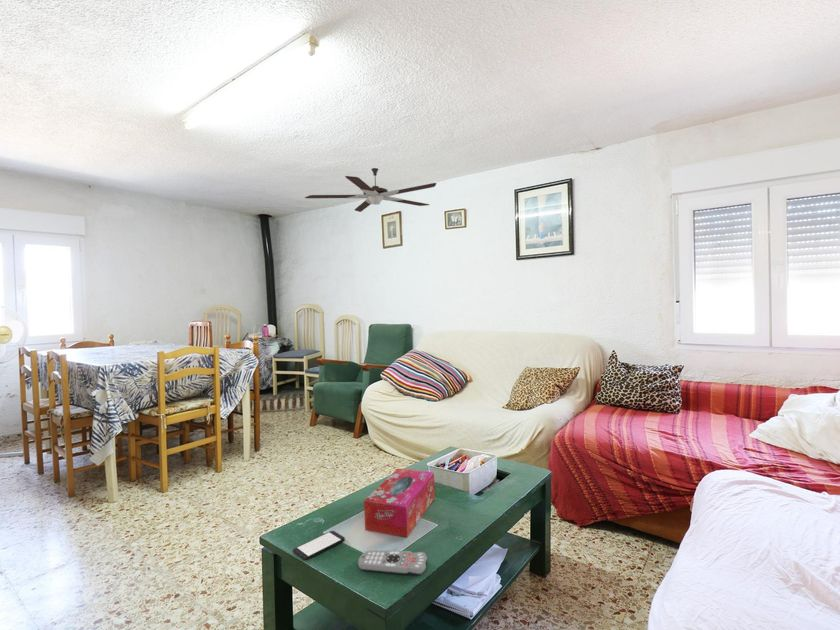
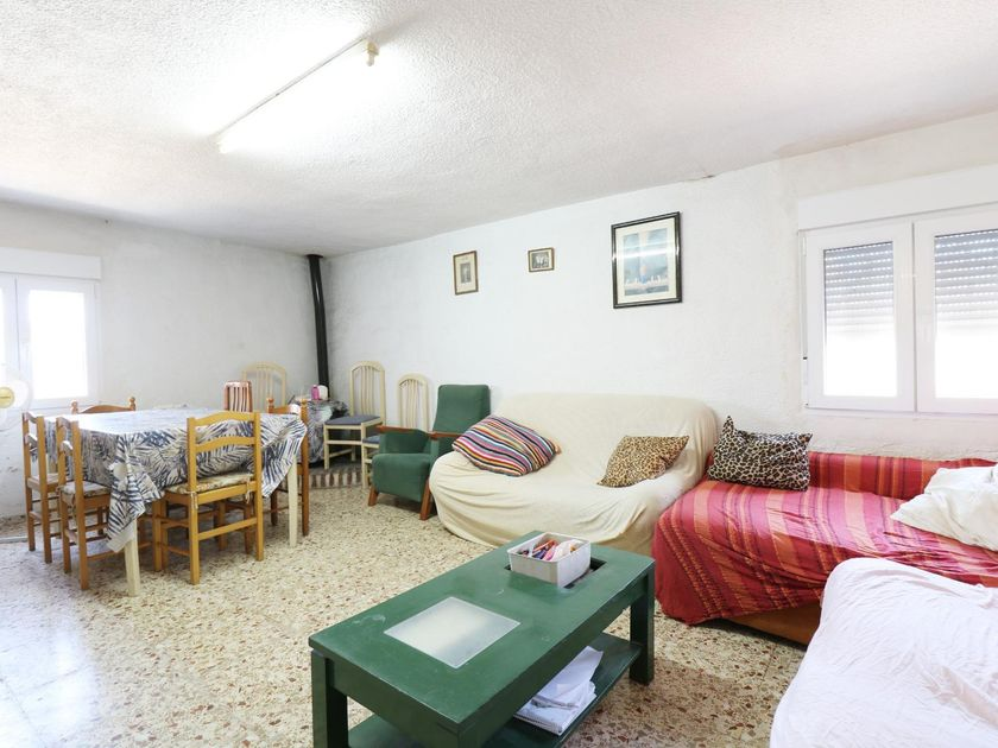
- tissue box (401, 499)
- smartphone (319, 544)
- remote control (392, 562)
- ceiling fan (369, 187)
